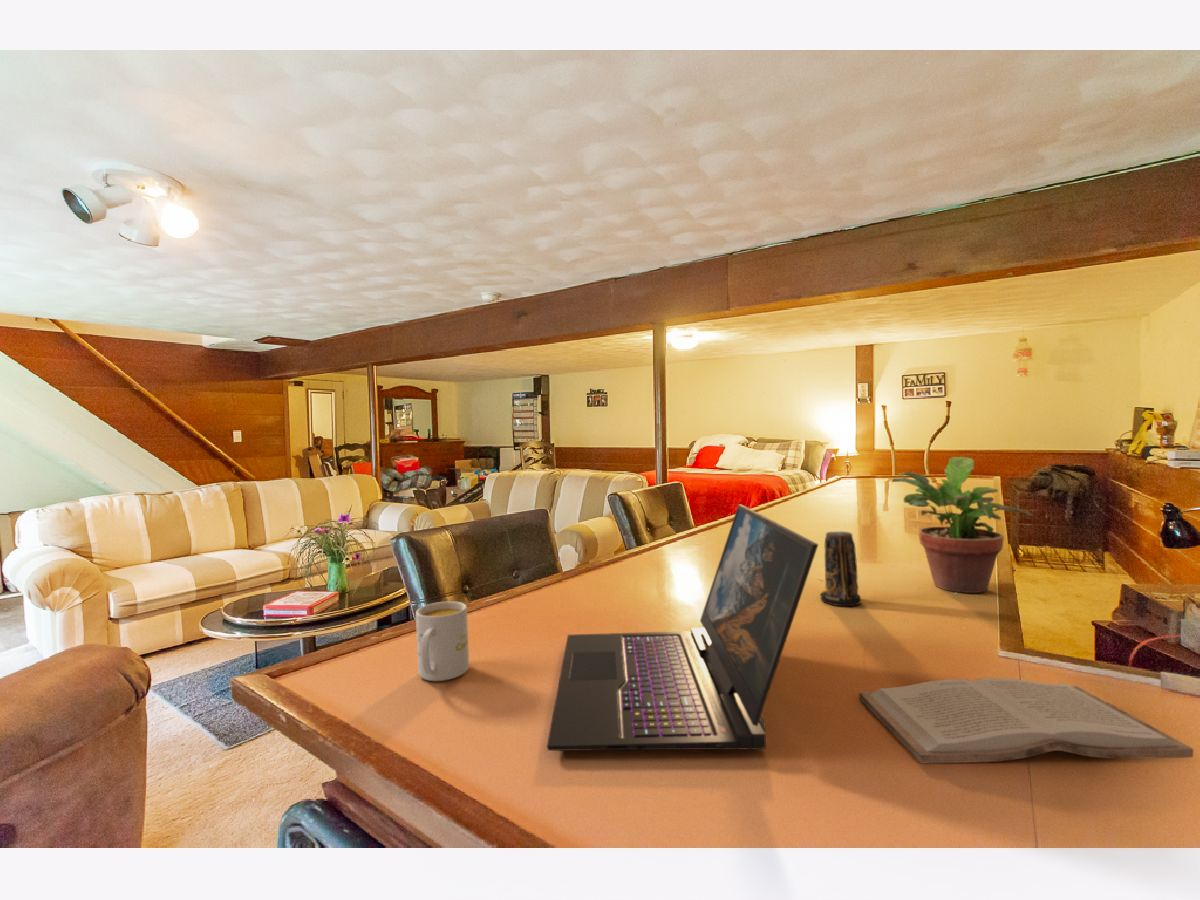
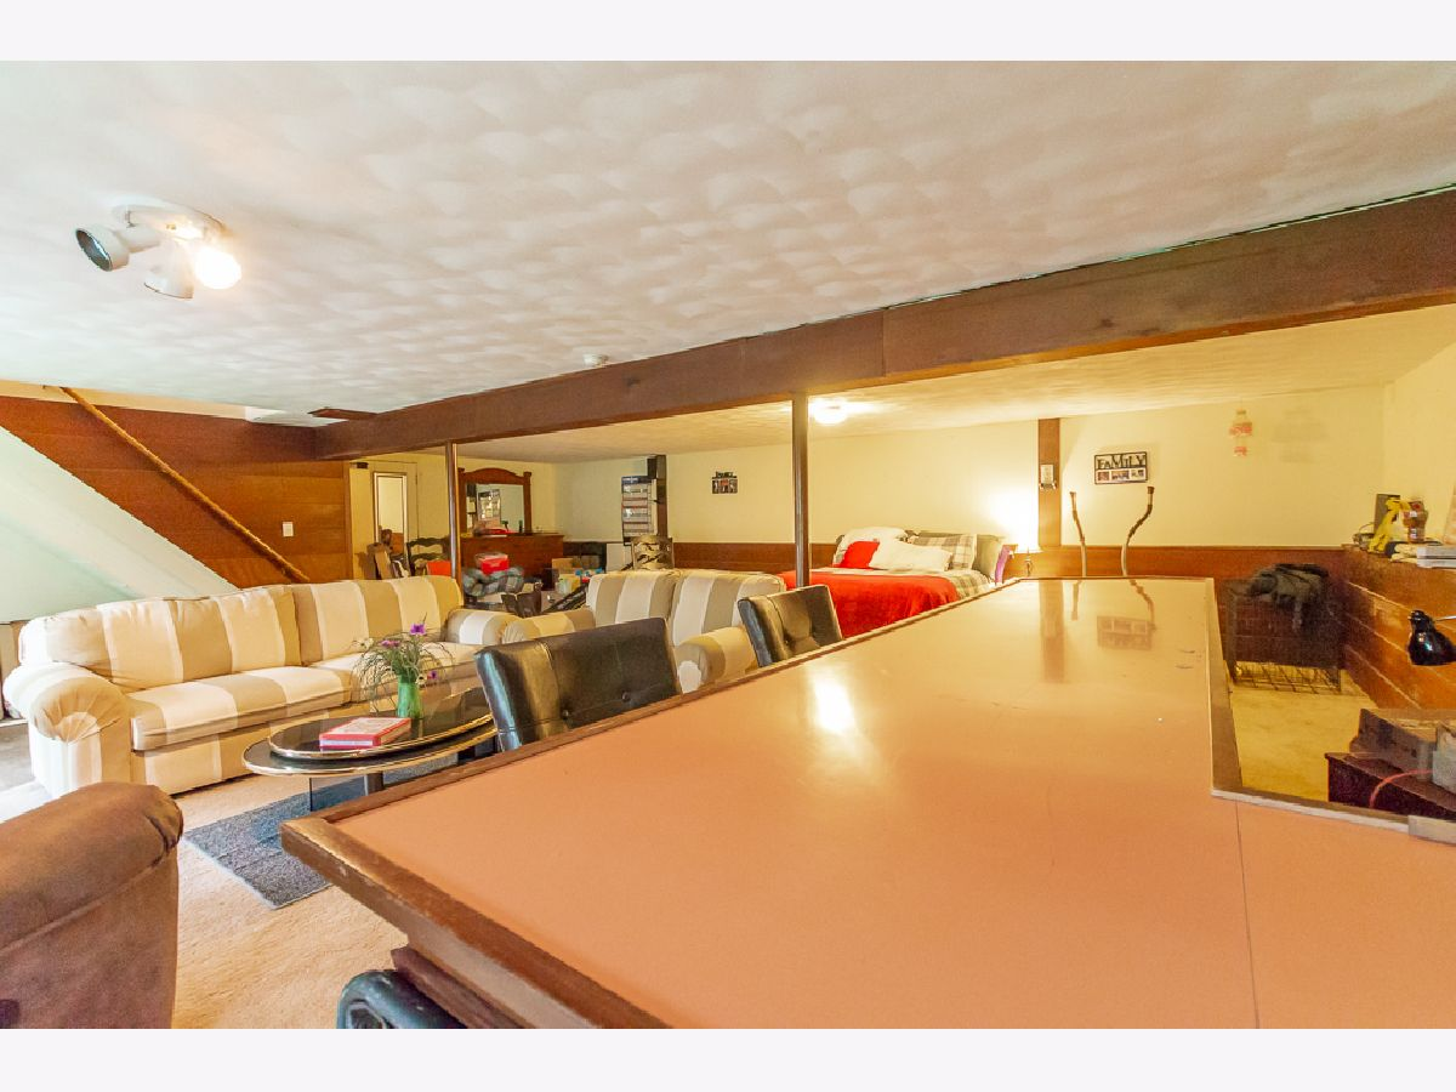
- book (1007, 713)
- candle (839, 566)
- mug (439, 643)
- laptop (665, 632)
- potted plant (958, 525)
